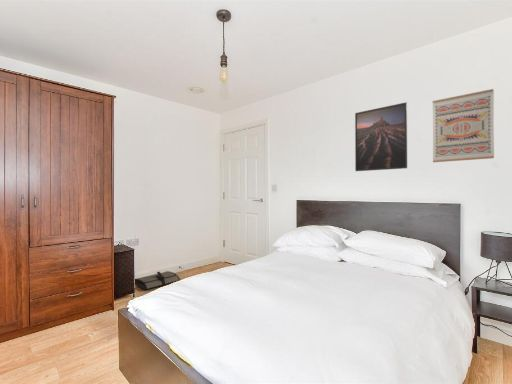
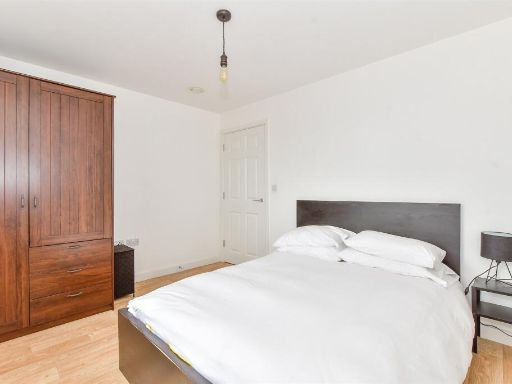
- tool roll (156, 277)
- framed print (379, 138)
- wall art (461, 128)
